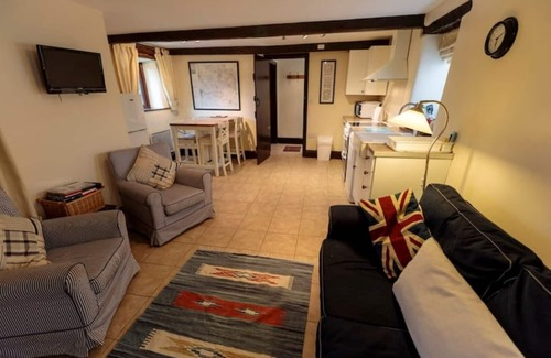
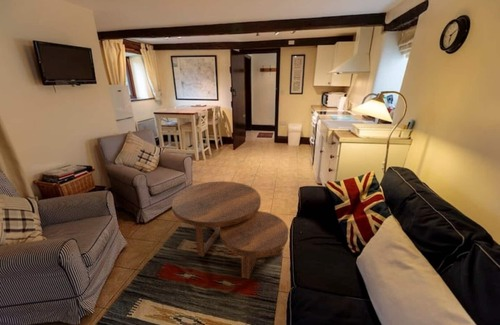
+ coffee table (229, 222)
